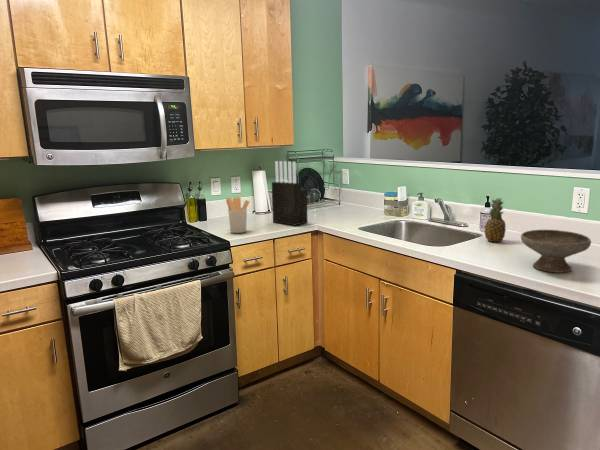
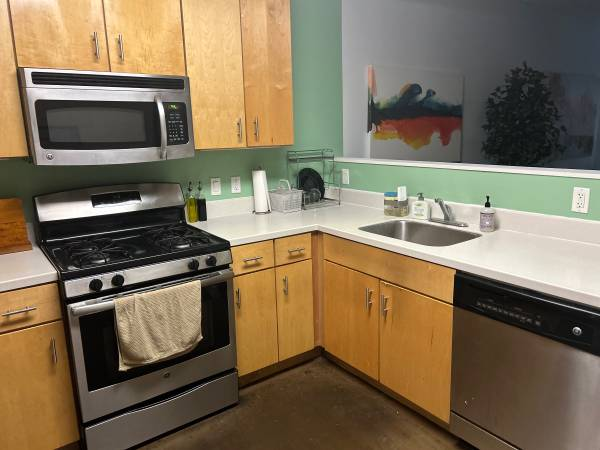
- knife block (290, 192)
- bowl (553, 251)
- fruit (495, 219)
- utensil holder (236, 214)
